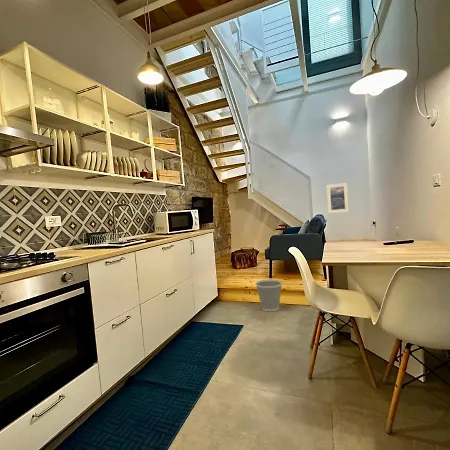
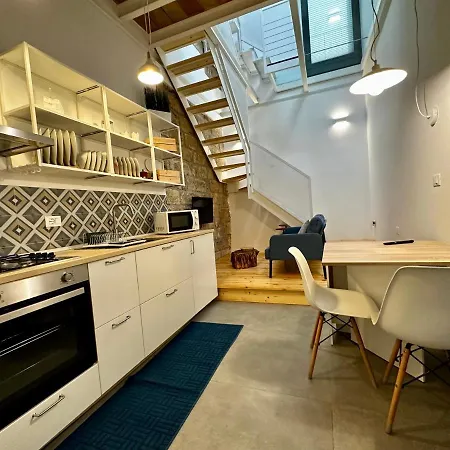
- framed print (337, 198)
- wastebasket (269, 295)
